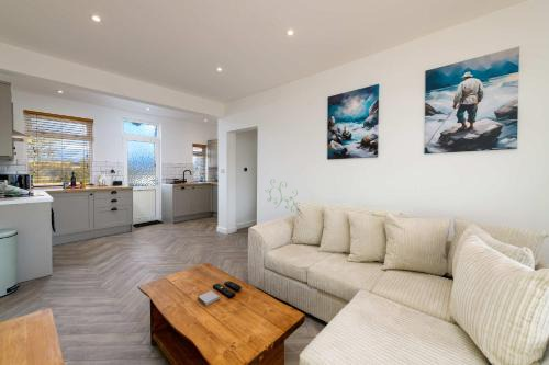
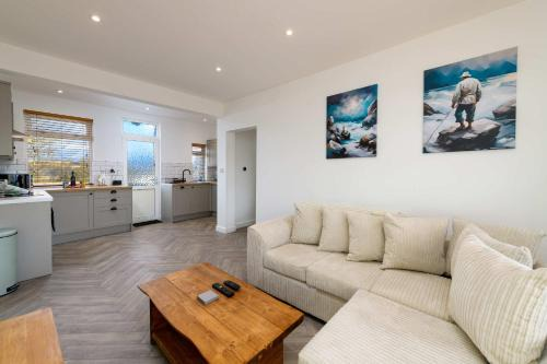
- wall ornament (281, 195)
